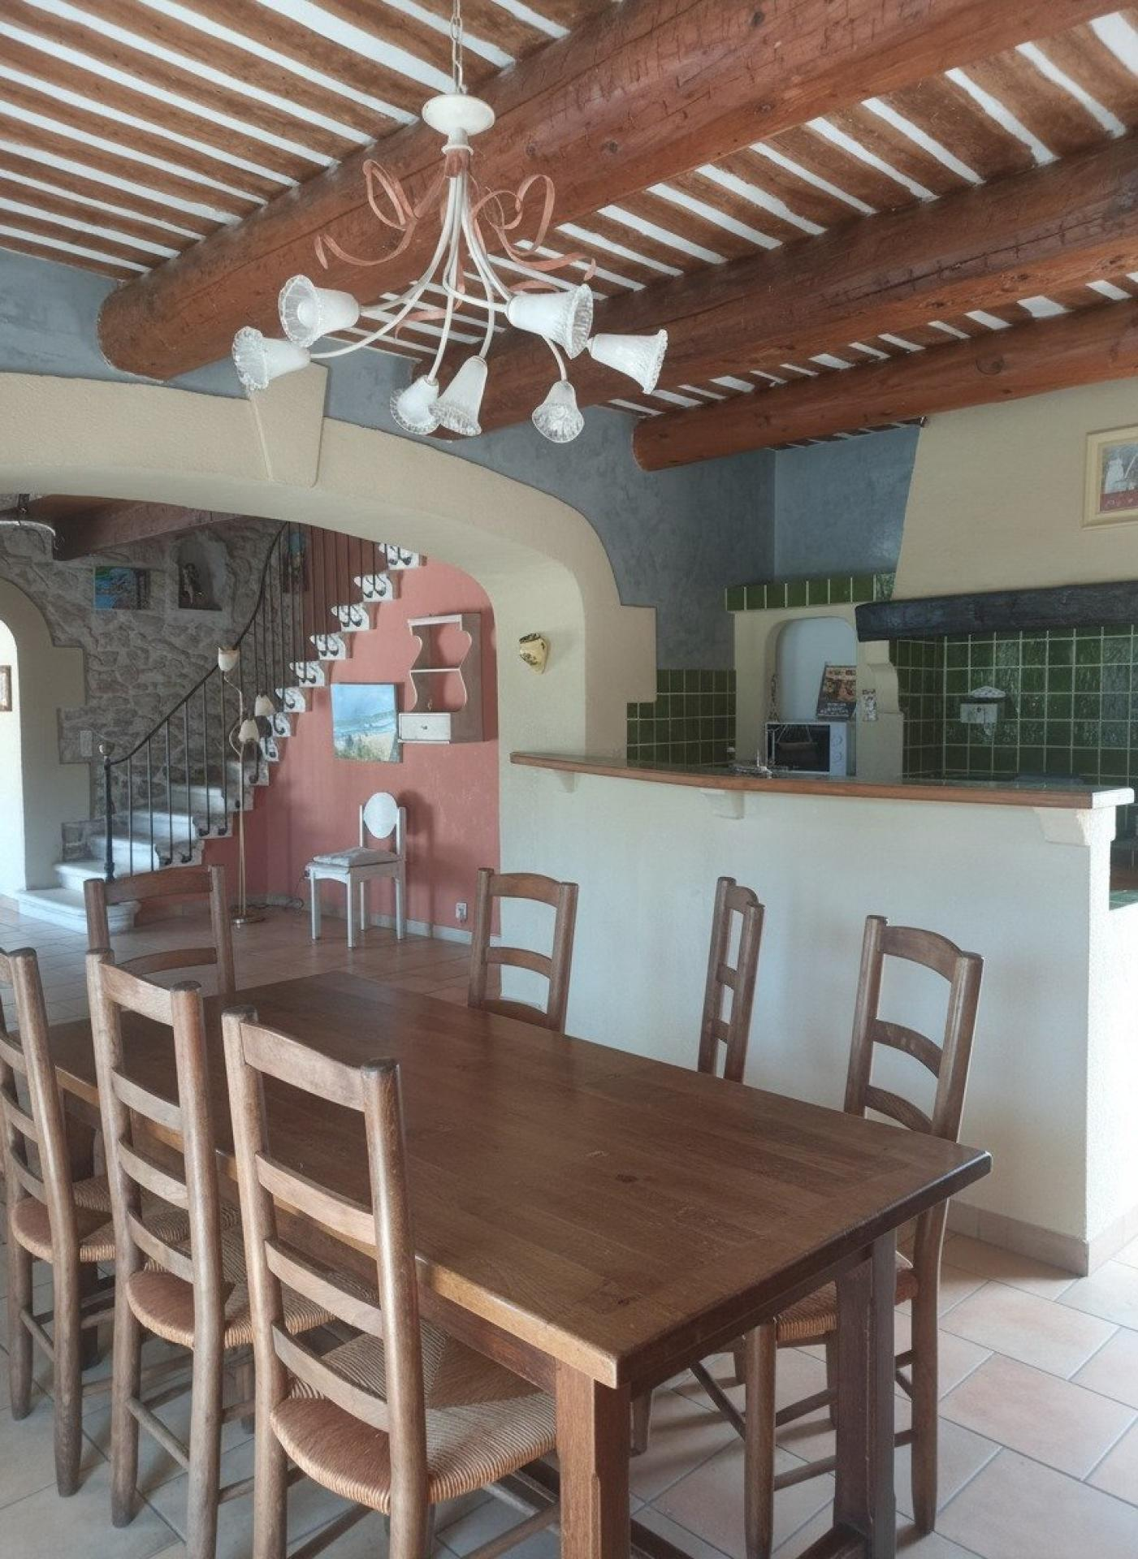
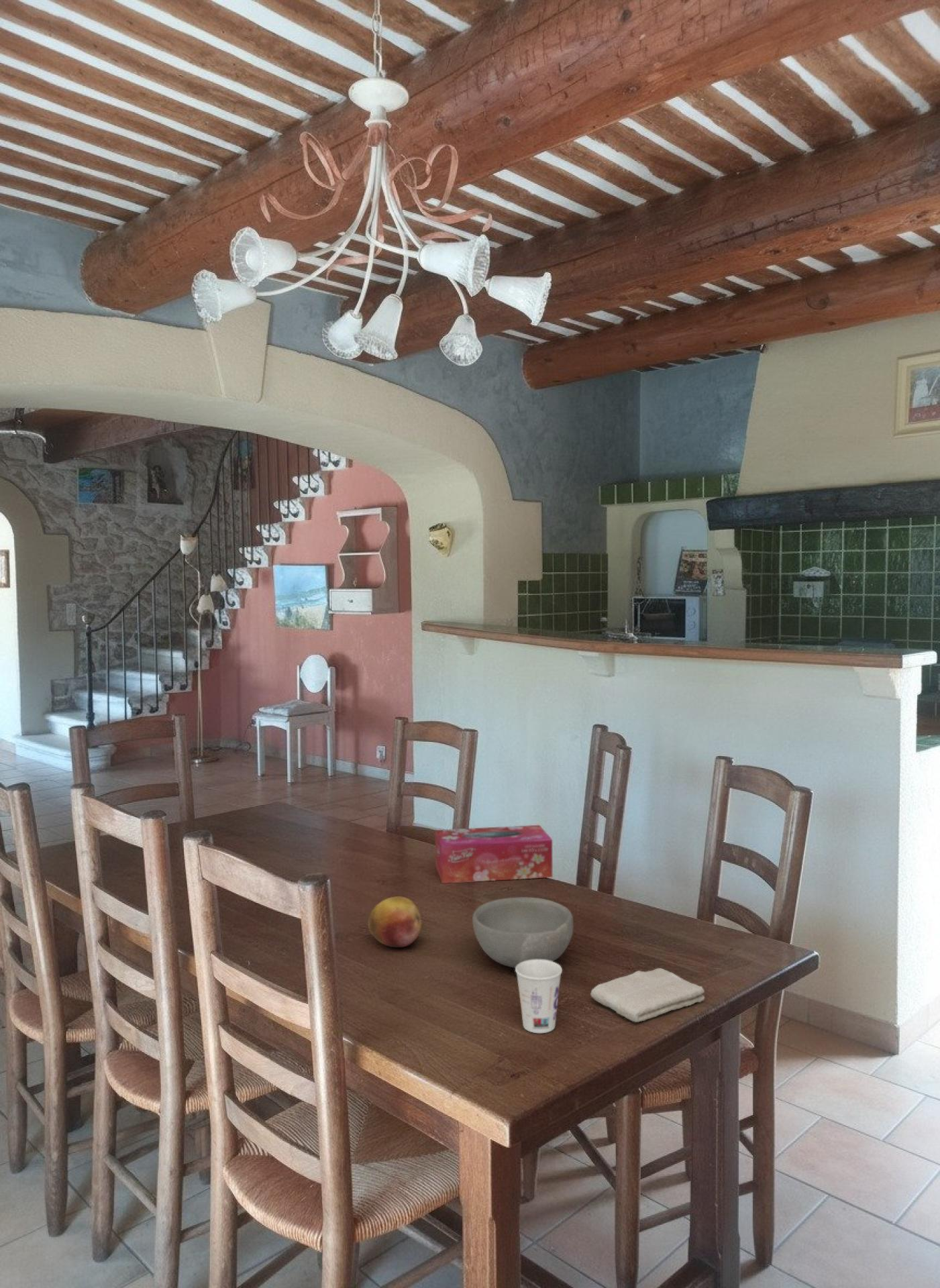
+ washcloth (649, 993)
+ cup (539, 997)
+ fruit (395, 920)
+ tissue box (492, 853)
+ bowl (523, 937)
